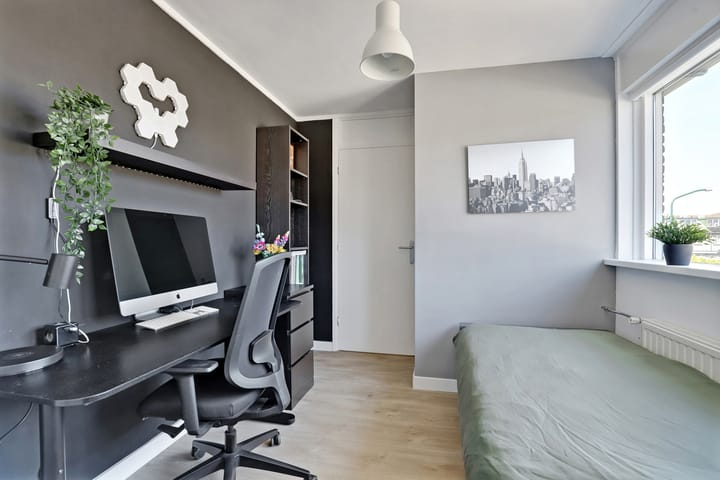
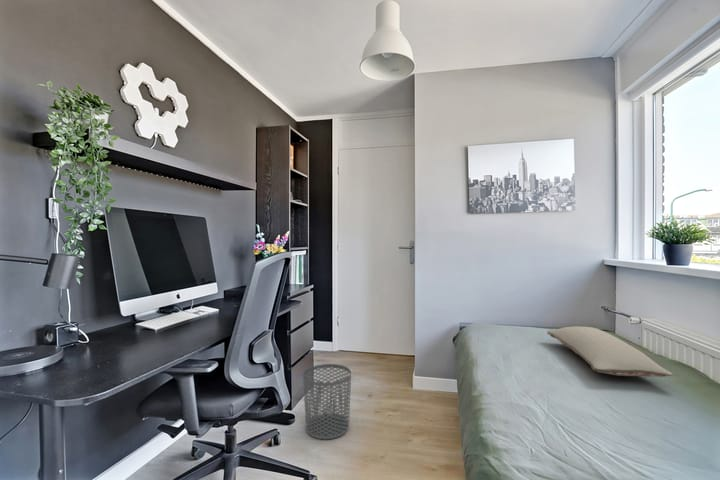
+ pillow (597, 347)
+ waste bin (327, 400)
